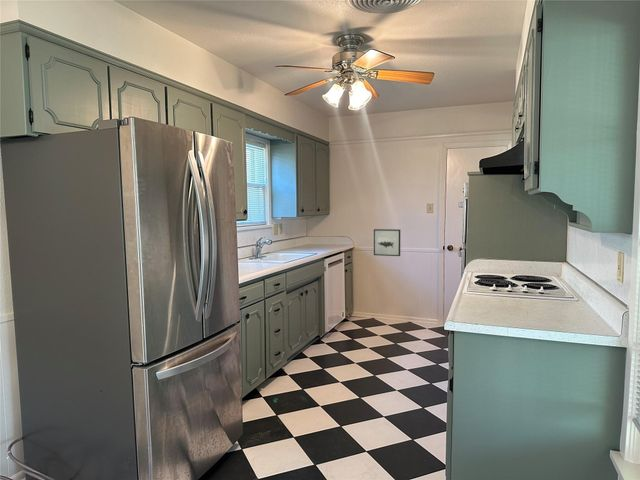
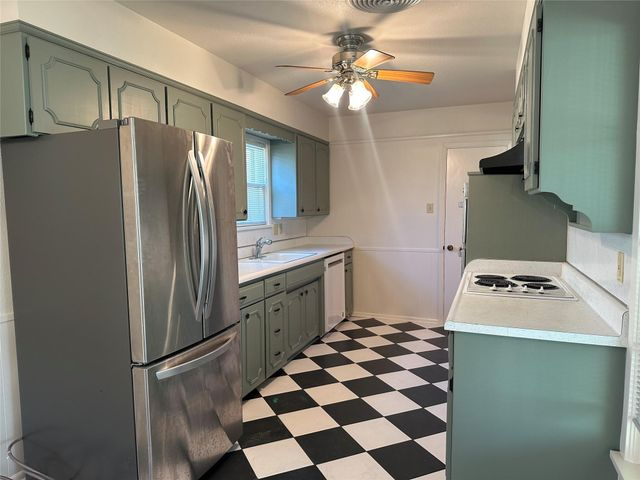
- wall art (386, 242)
